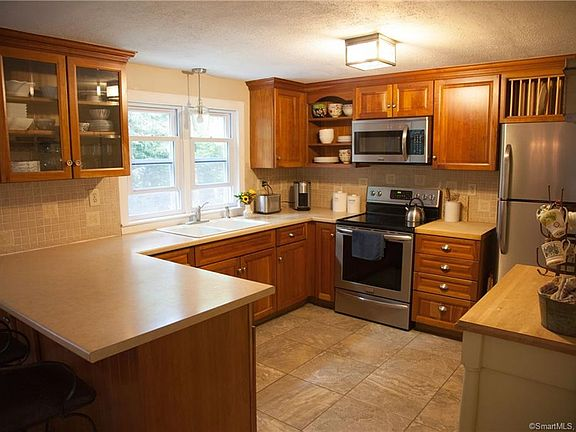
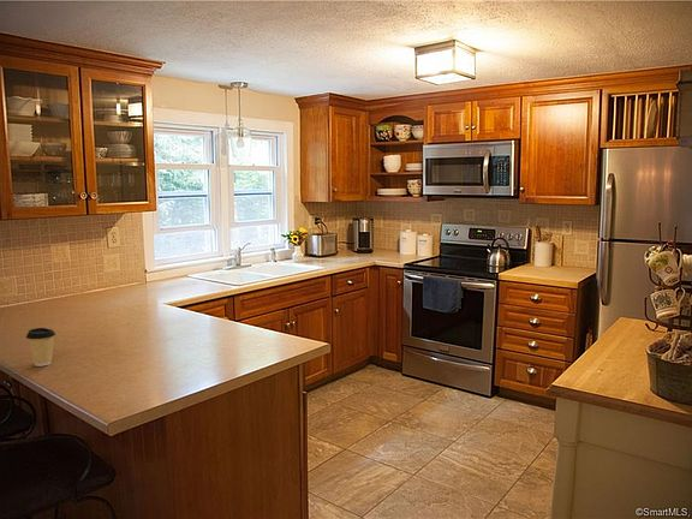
+ coffee cup (41, 346)
